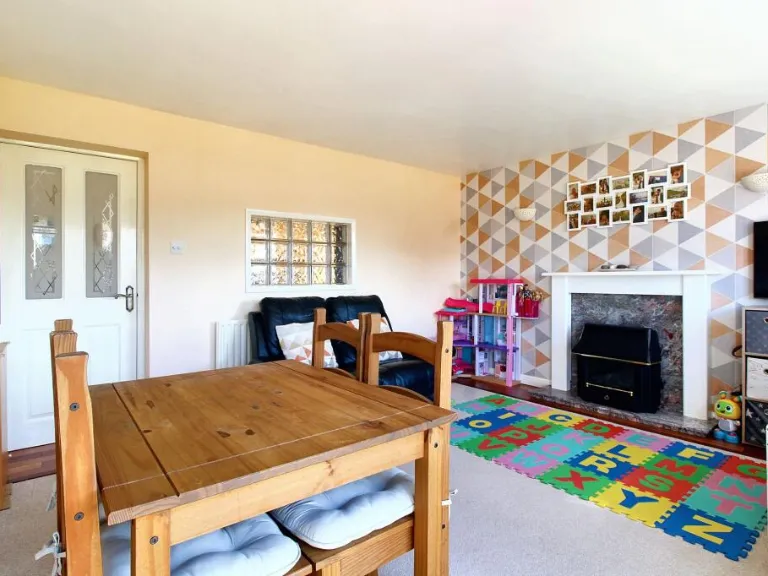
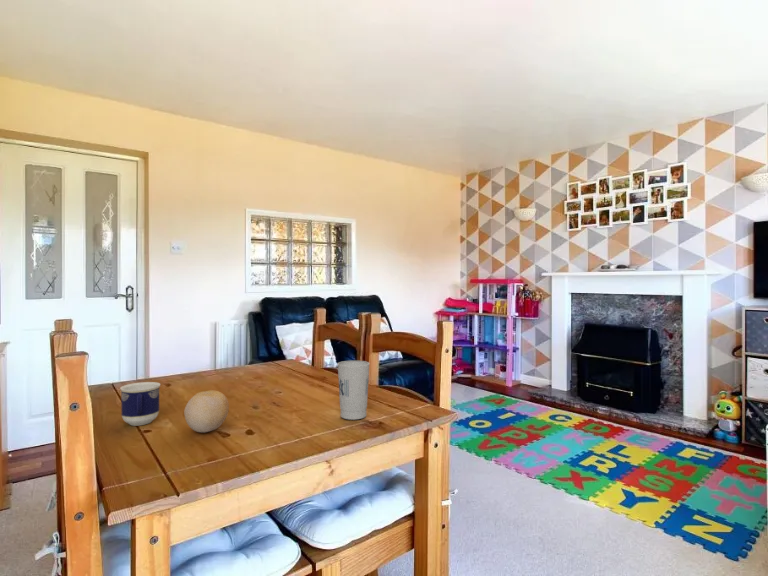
+ fruit (206, 411)
+ cup (140, 405)
+ cup (353, 389)
